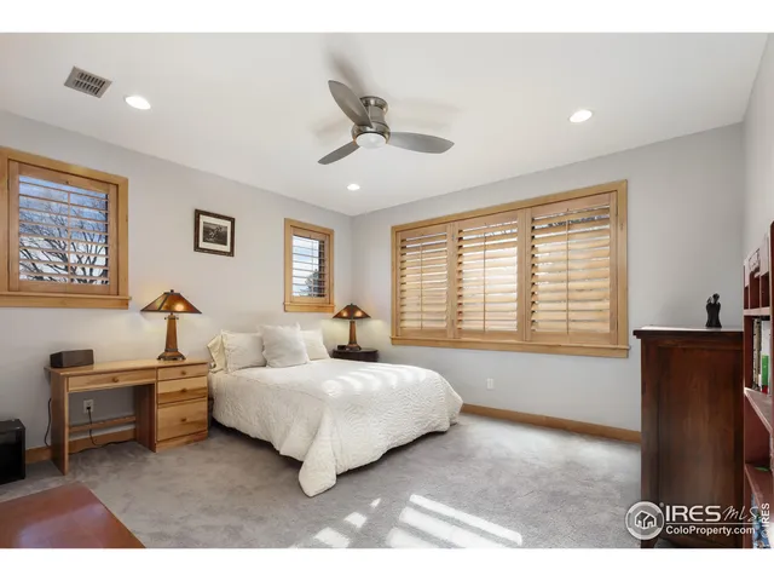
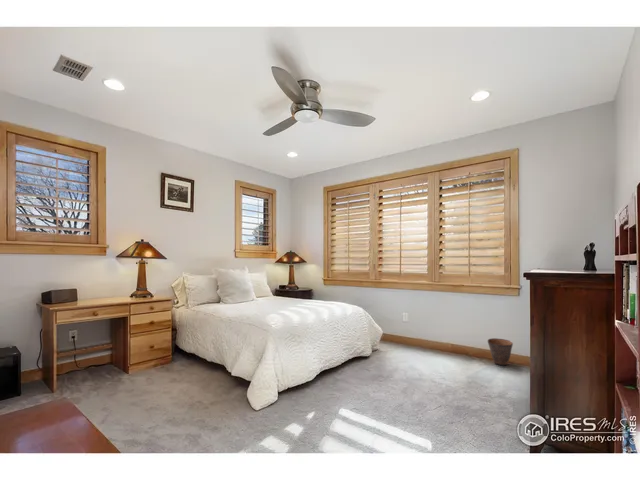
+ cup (500, 352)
